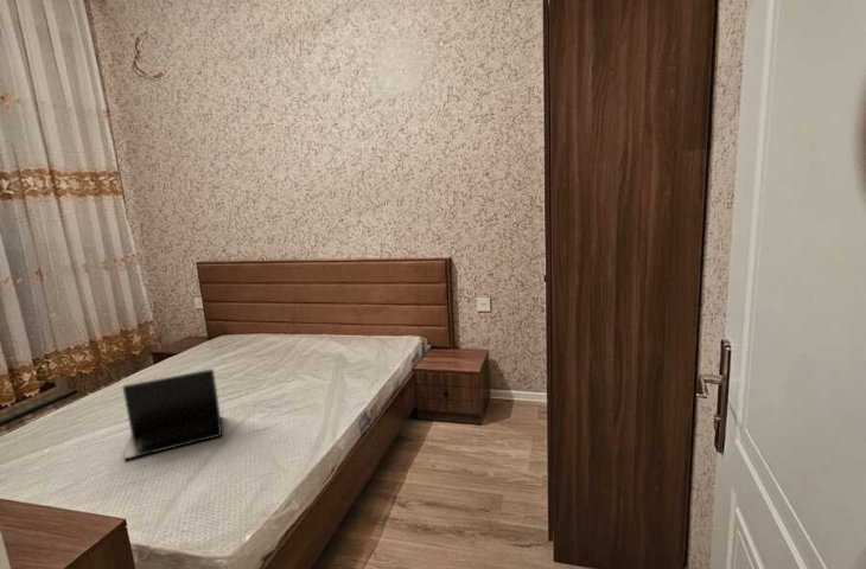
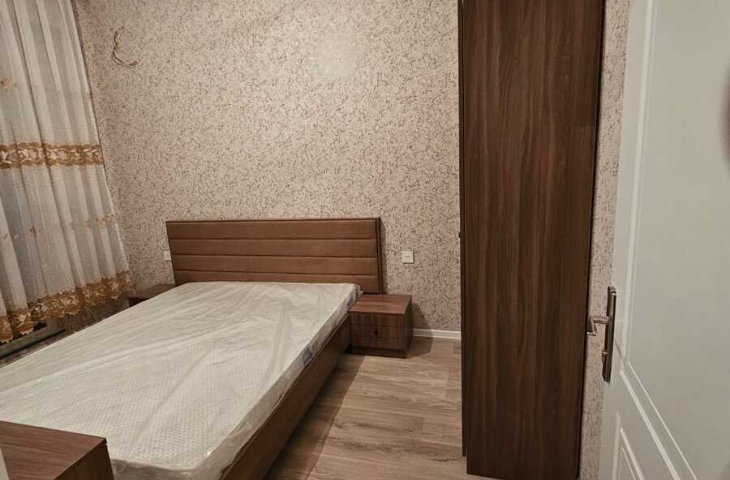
- laptop (172, 410)
